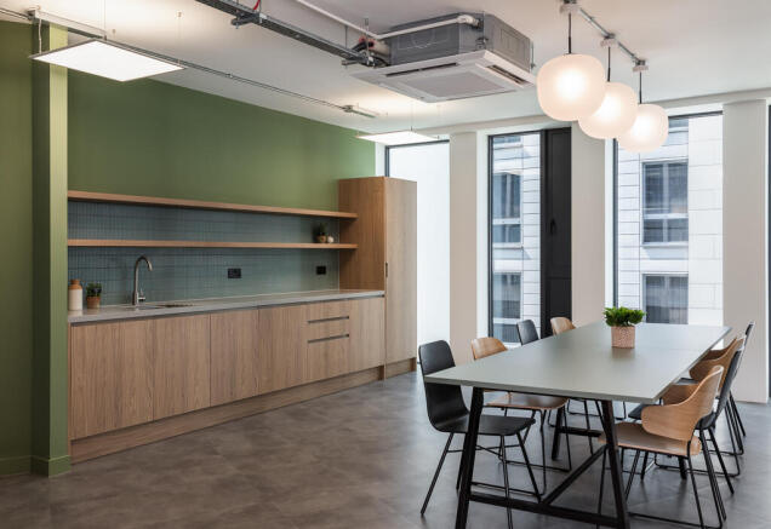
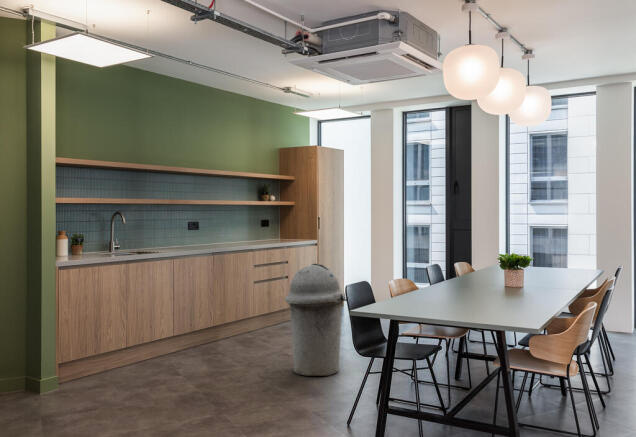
+ trash can (315, 317)
